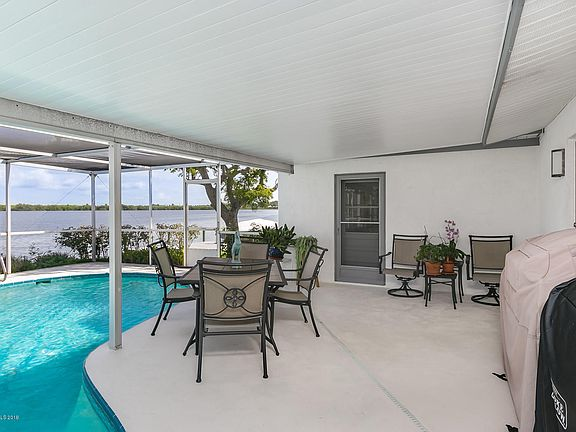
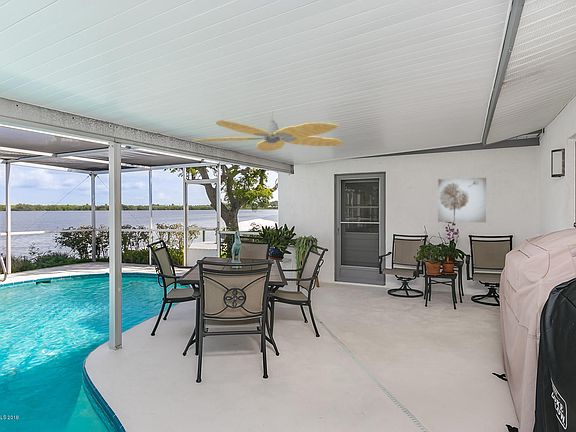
+ ceiling fan (269, 127)
+ wall art (461, 200)
